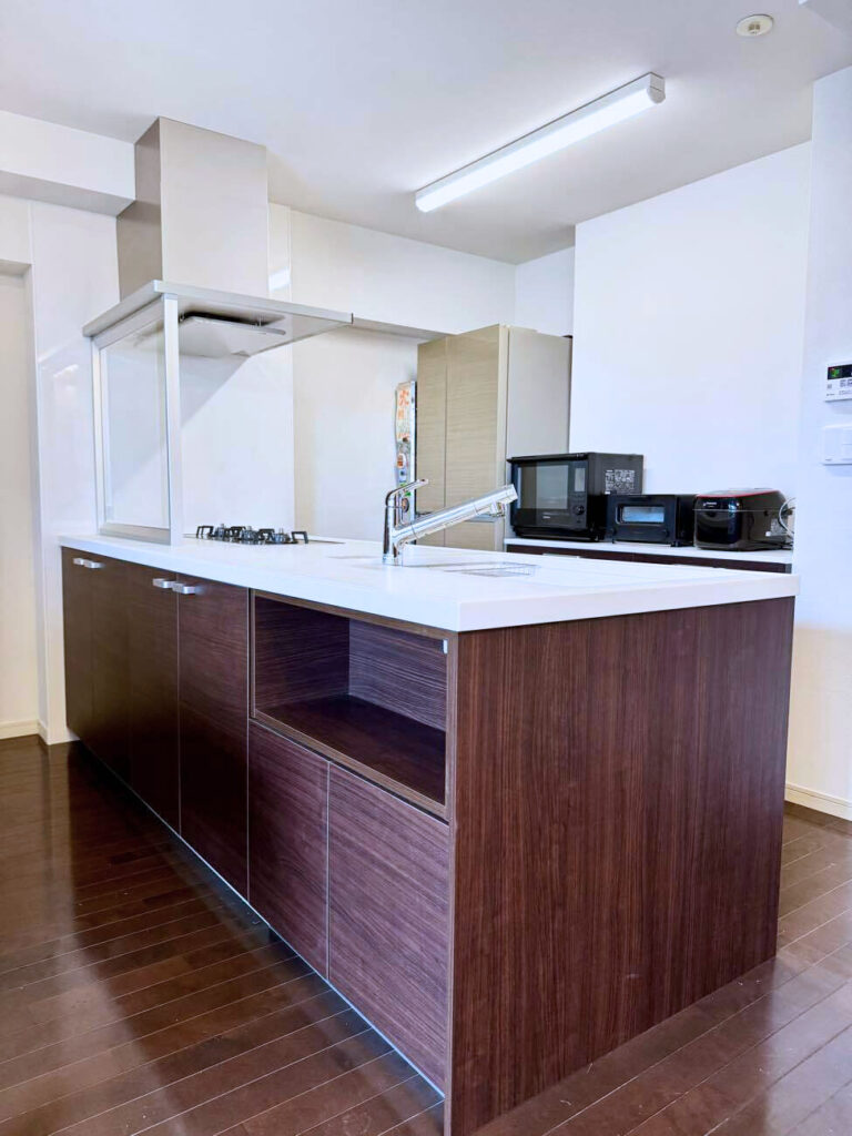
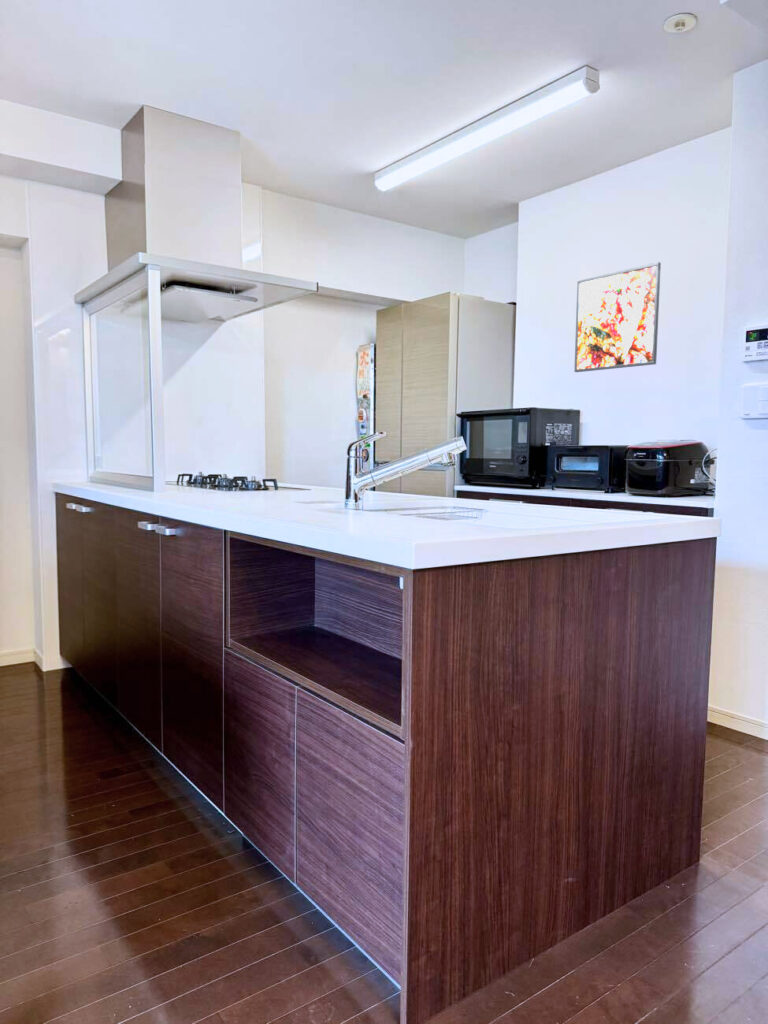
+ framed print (614, 320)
